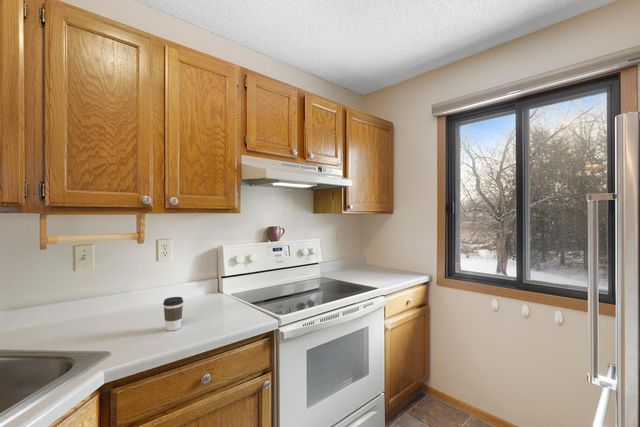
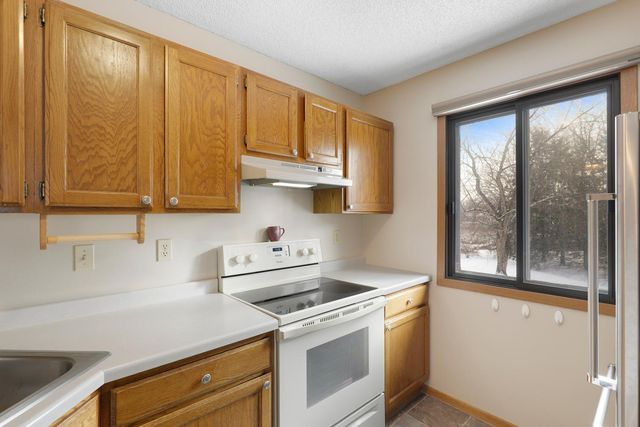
- coffee cup (173, 313)
